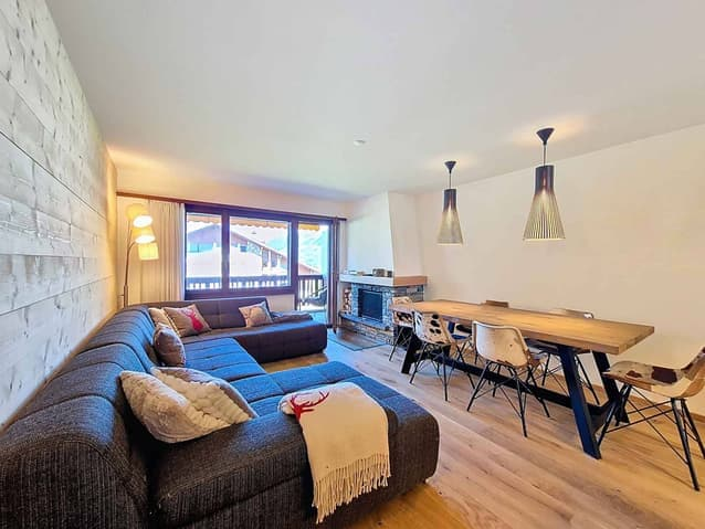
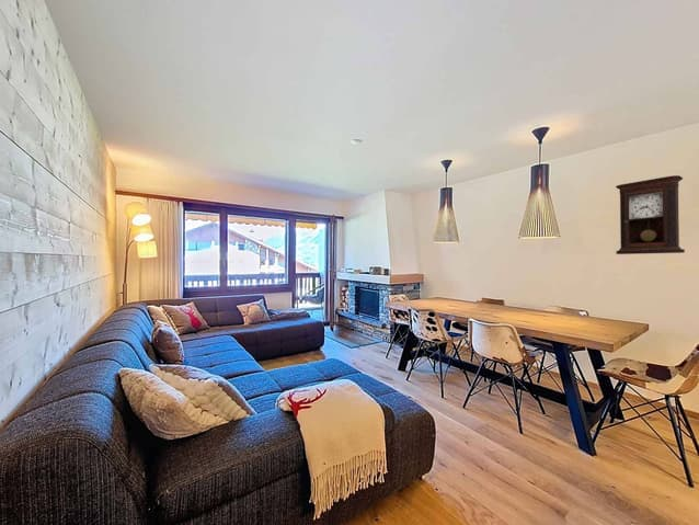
+ pendulum clock (646, 217)
